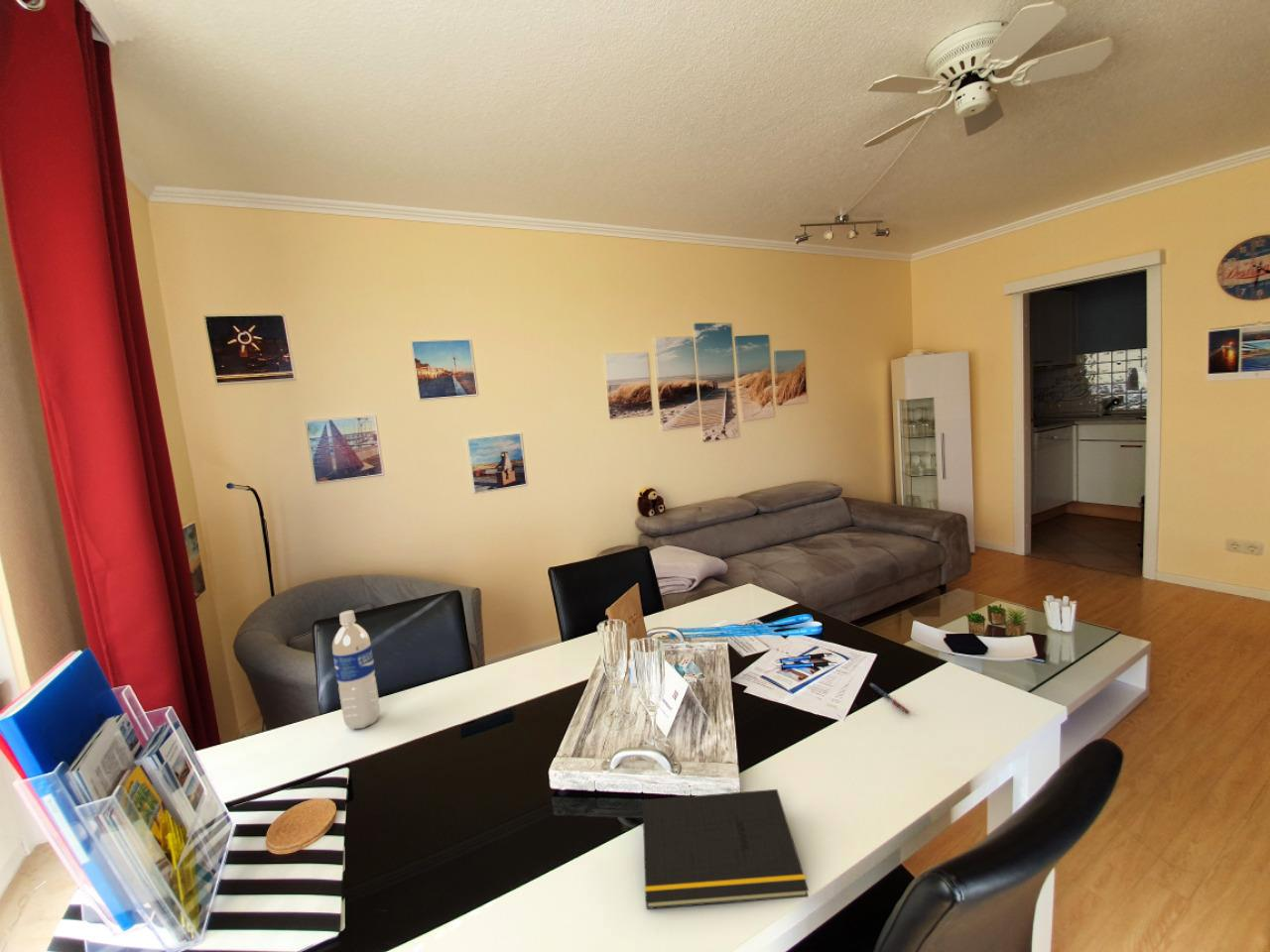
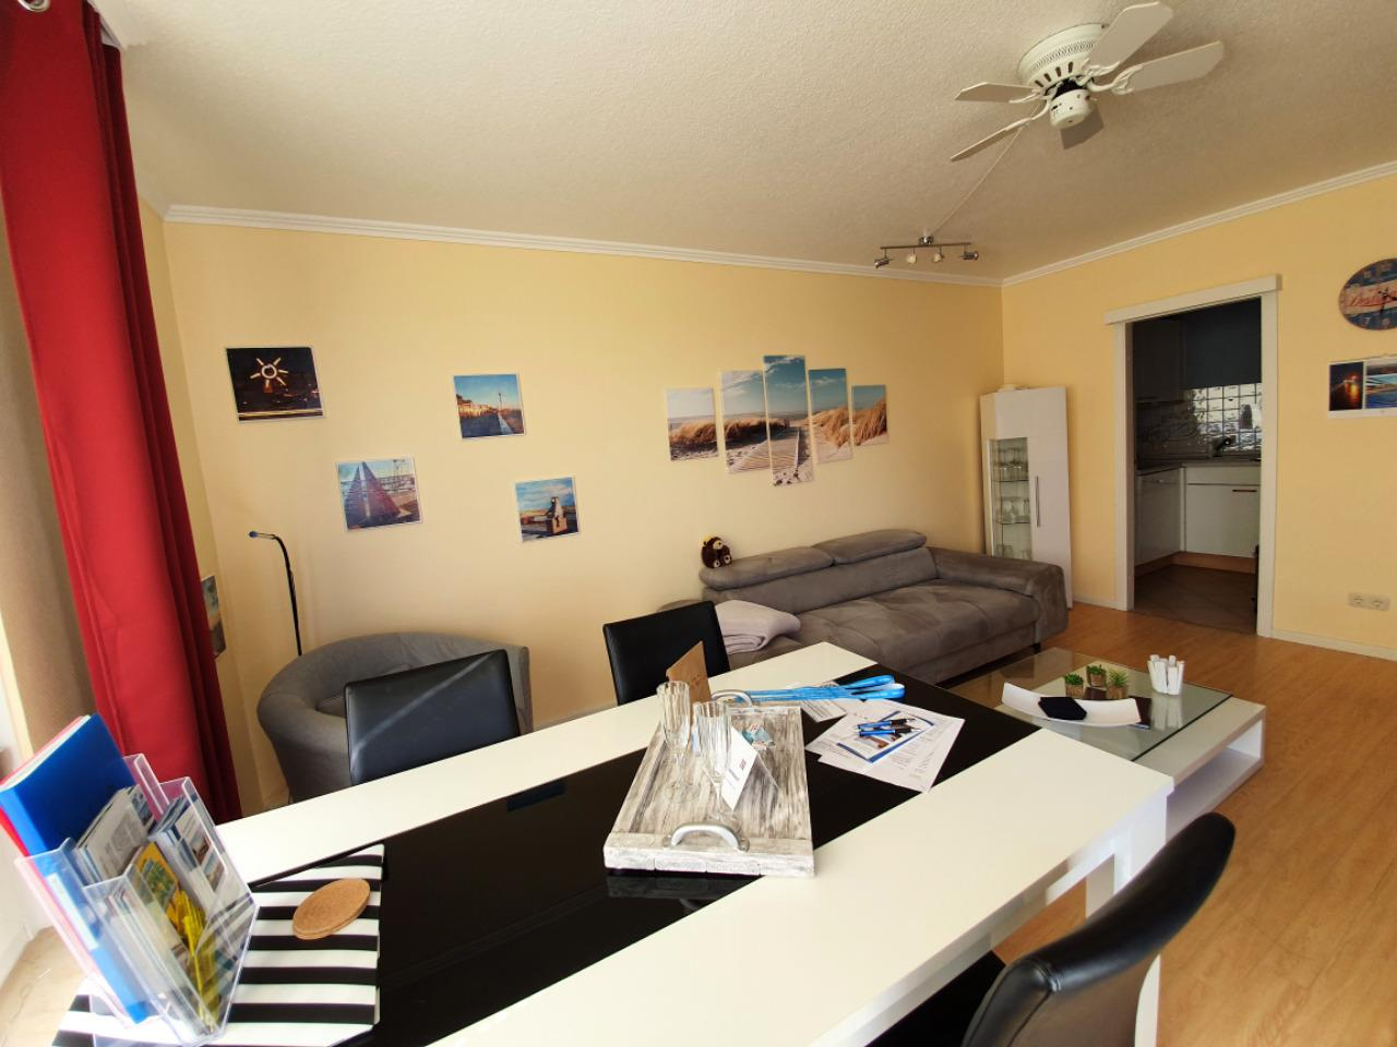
- pen (888, 696)
- water bottle (354, 667)
- notepad (717, 843)
